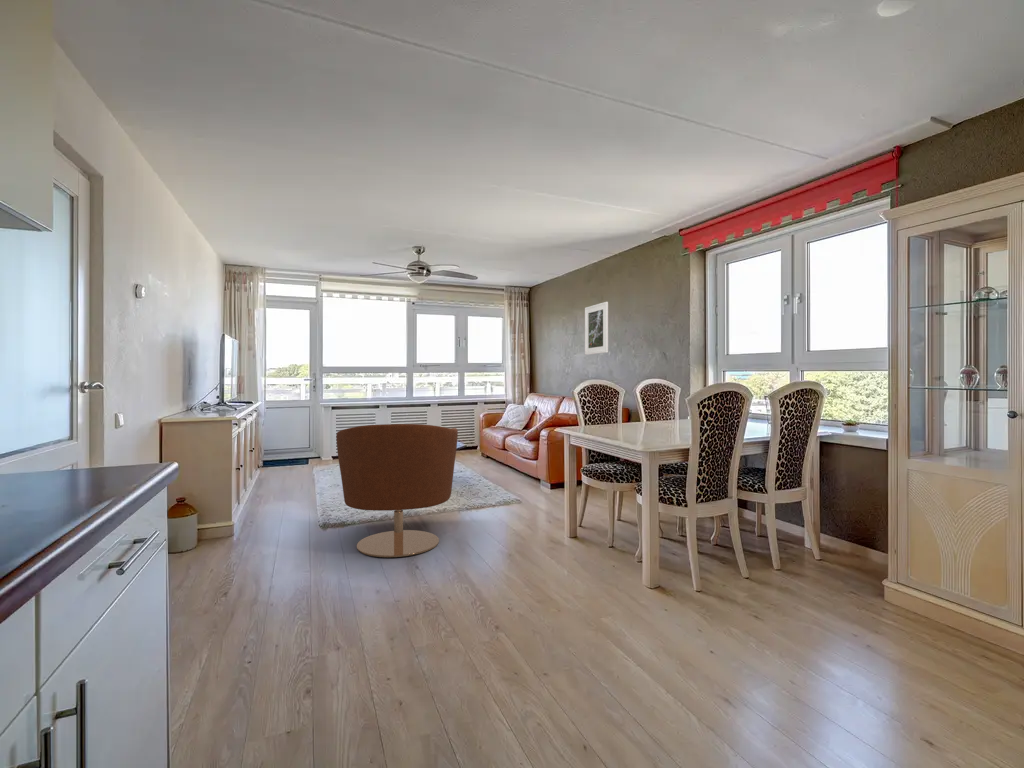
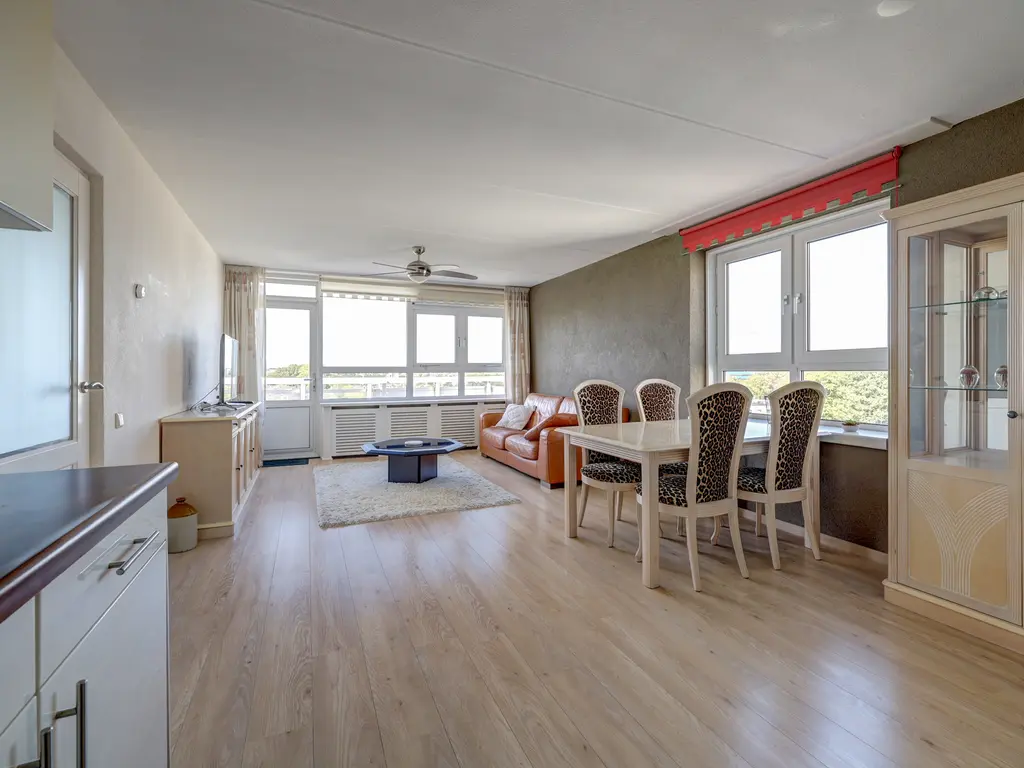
- armchair (398, 481)
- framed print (596, 329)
